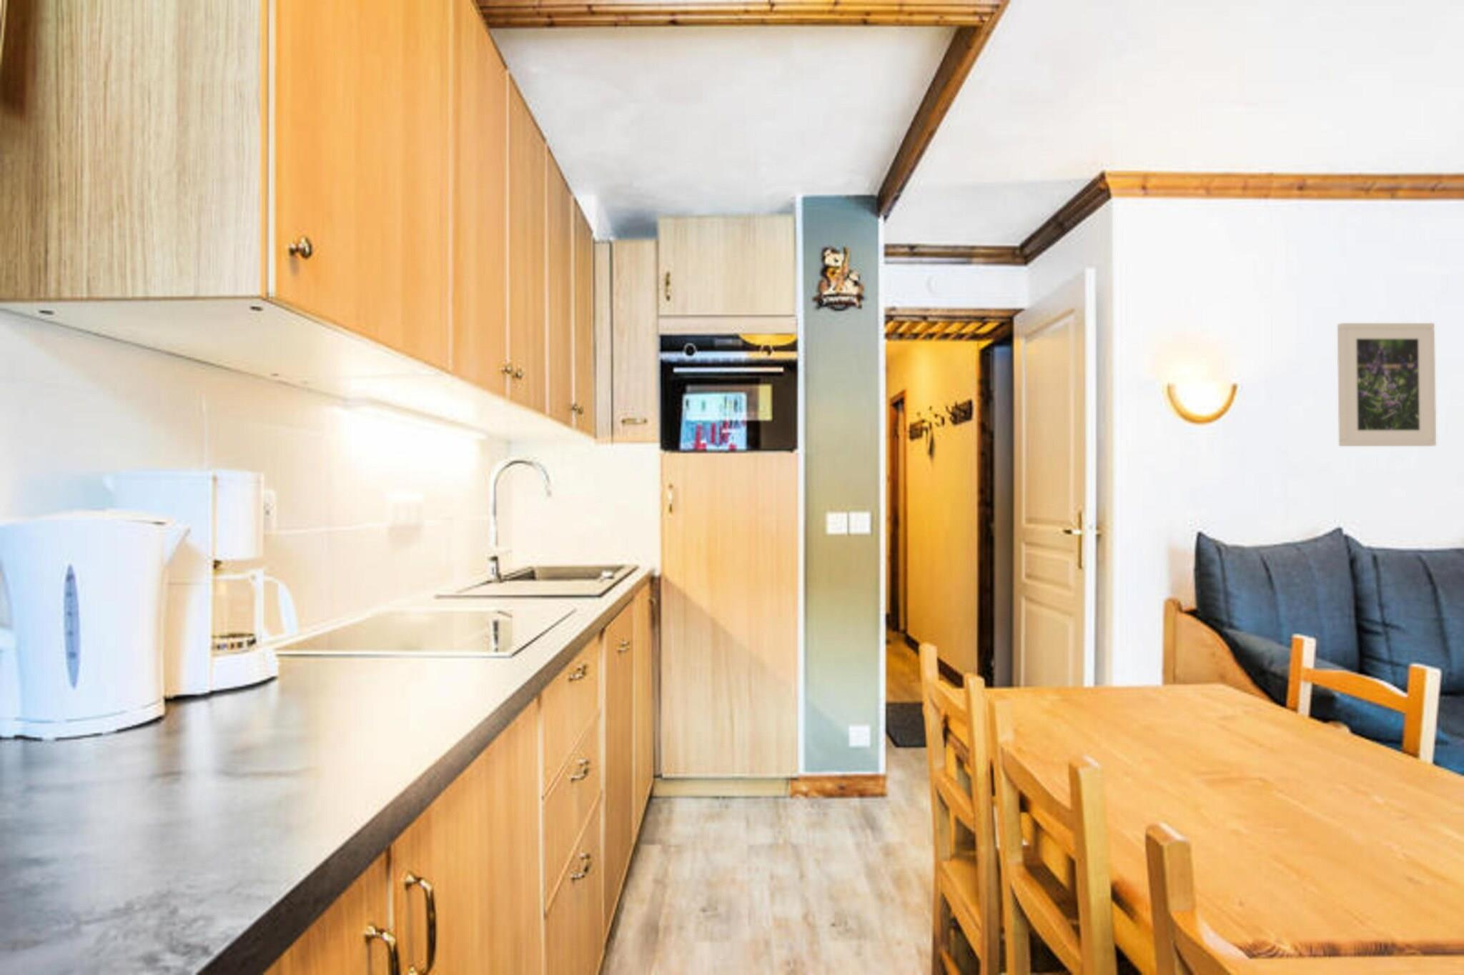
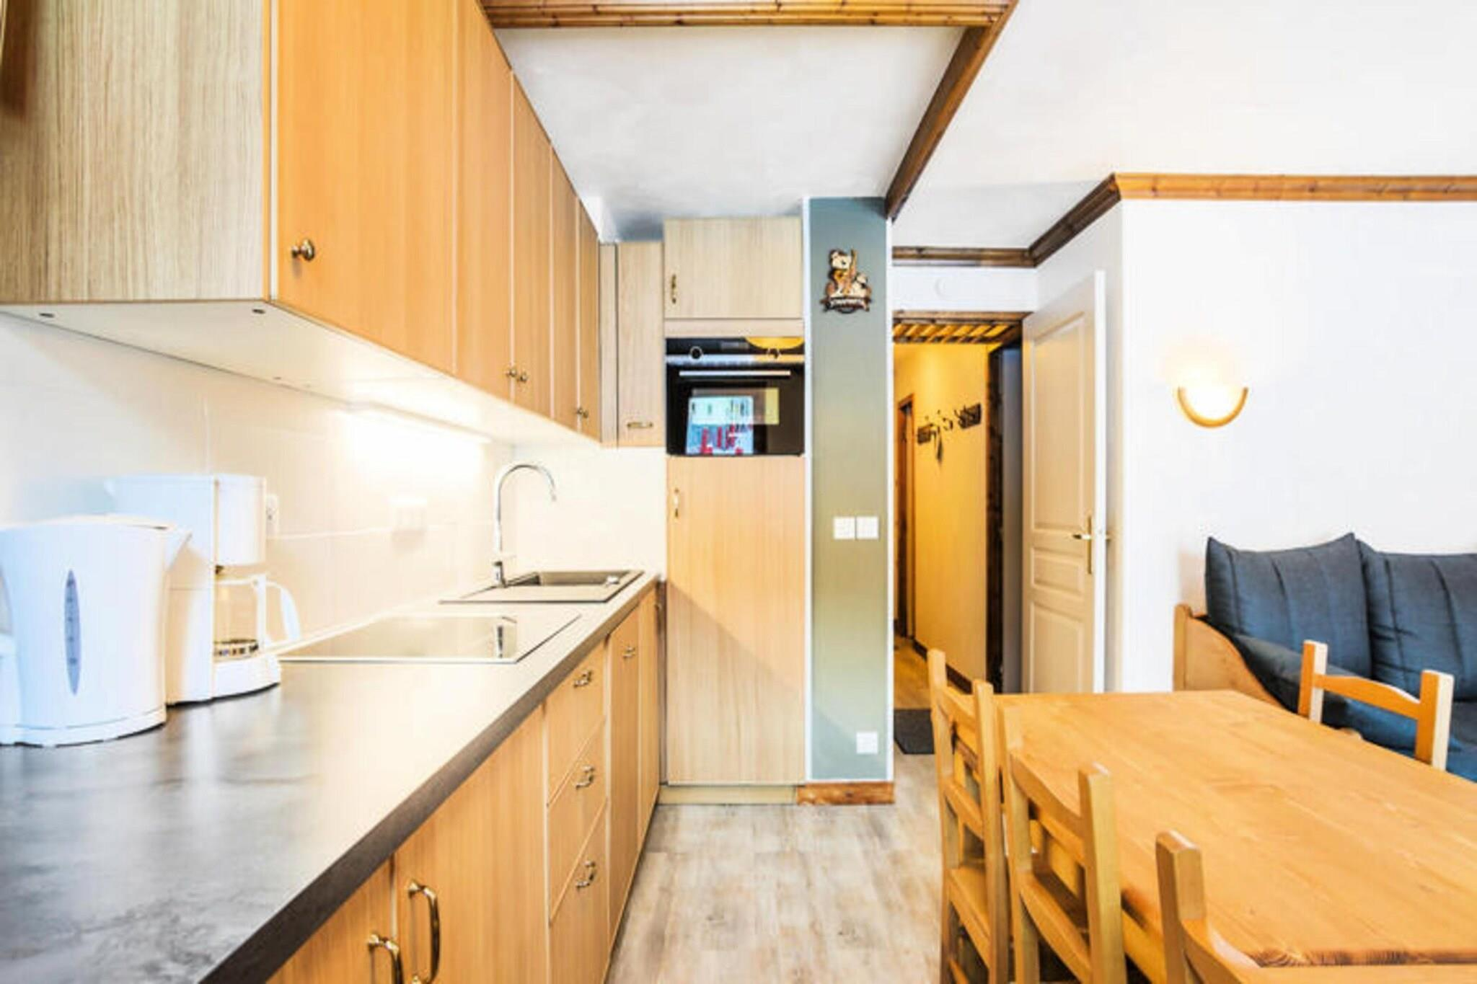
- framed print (1386, 384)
